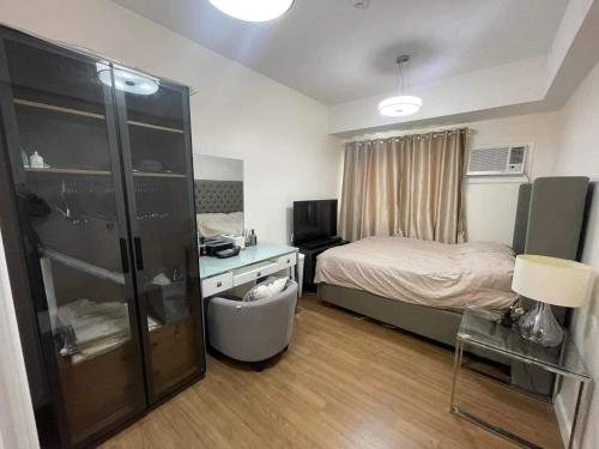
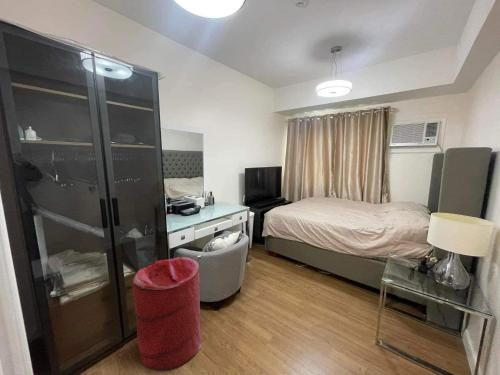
+ laundry hamper (169, 305)
